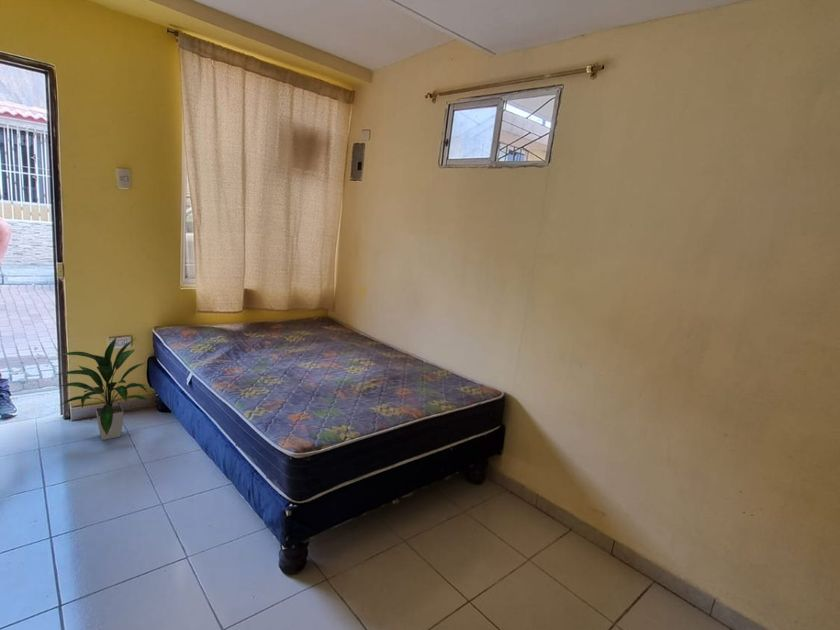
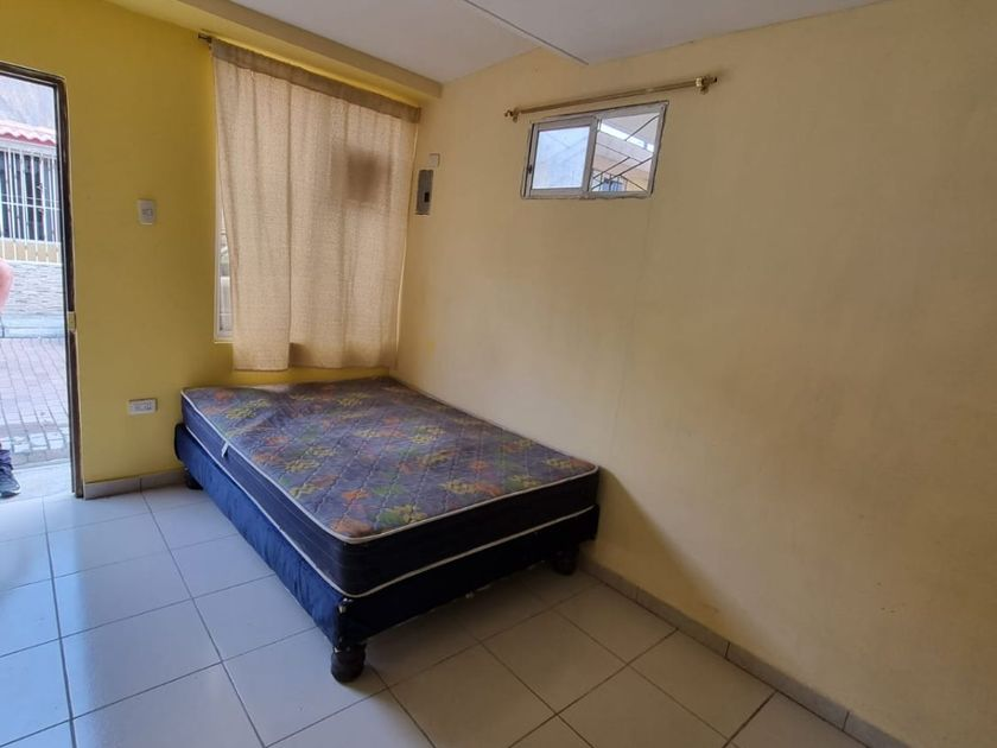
- indoor plant (106, 389)
